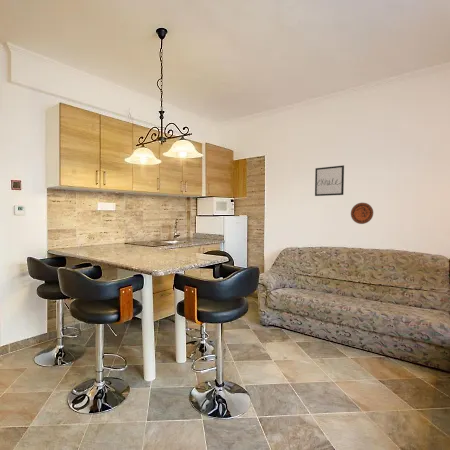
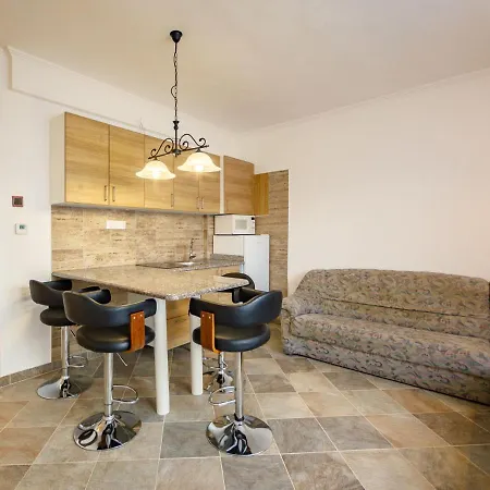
- decorative plate (361, 213)
- wall art (329, 181)
